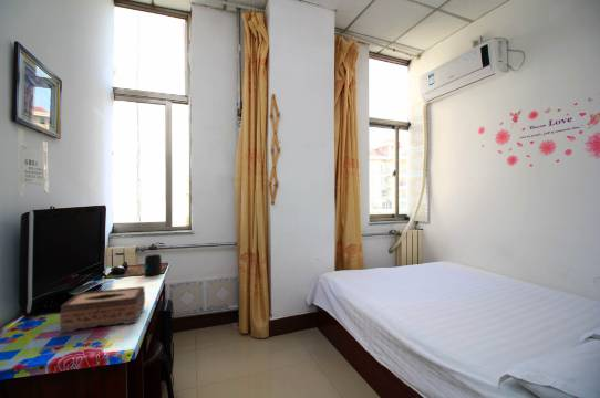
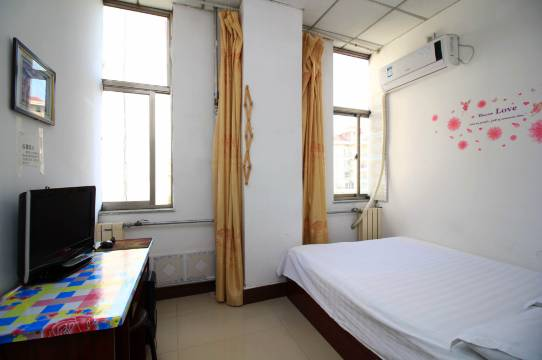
- tissue box (106, 306)
- mug (153, 264)
